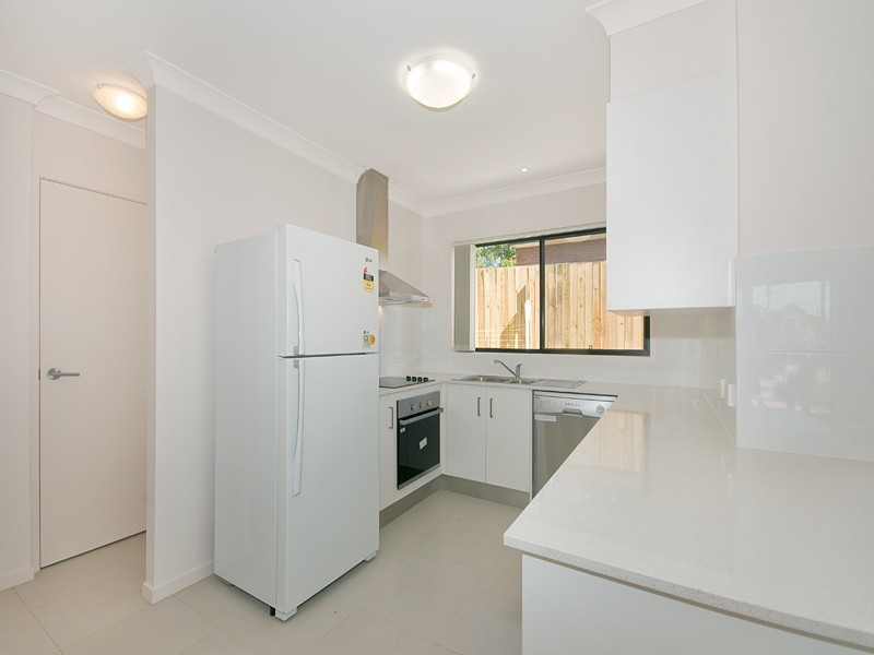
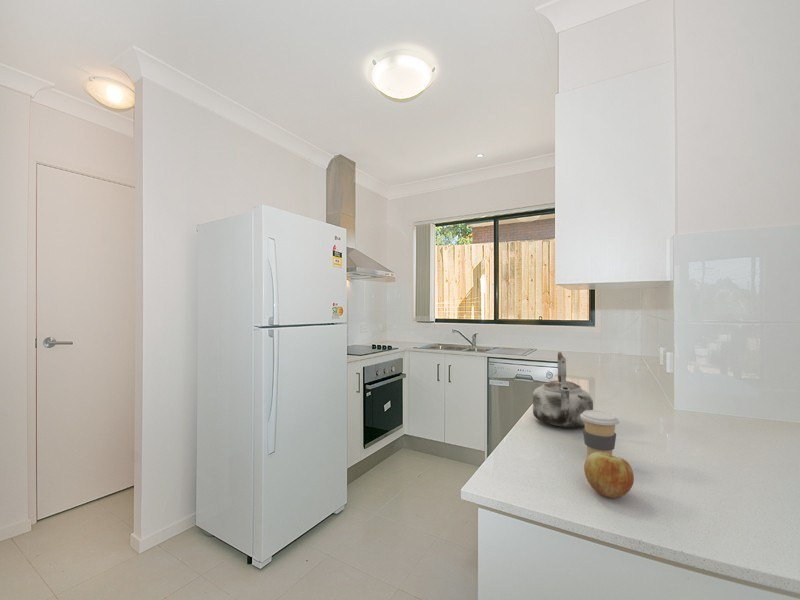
+ coffee cup (599, 437)
+ apple (608, 473)
+ kettle (562, 389)
